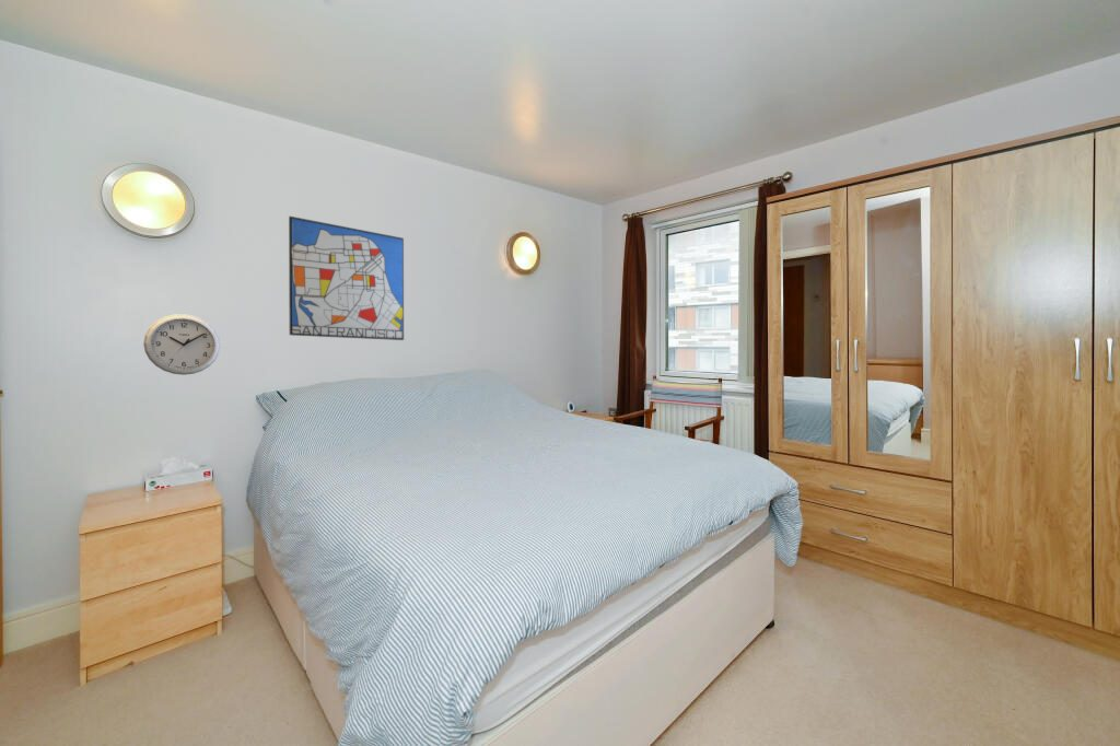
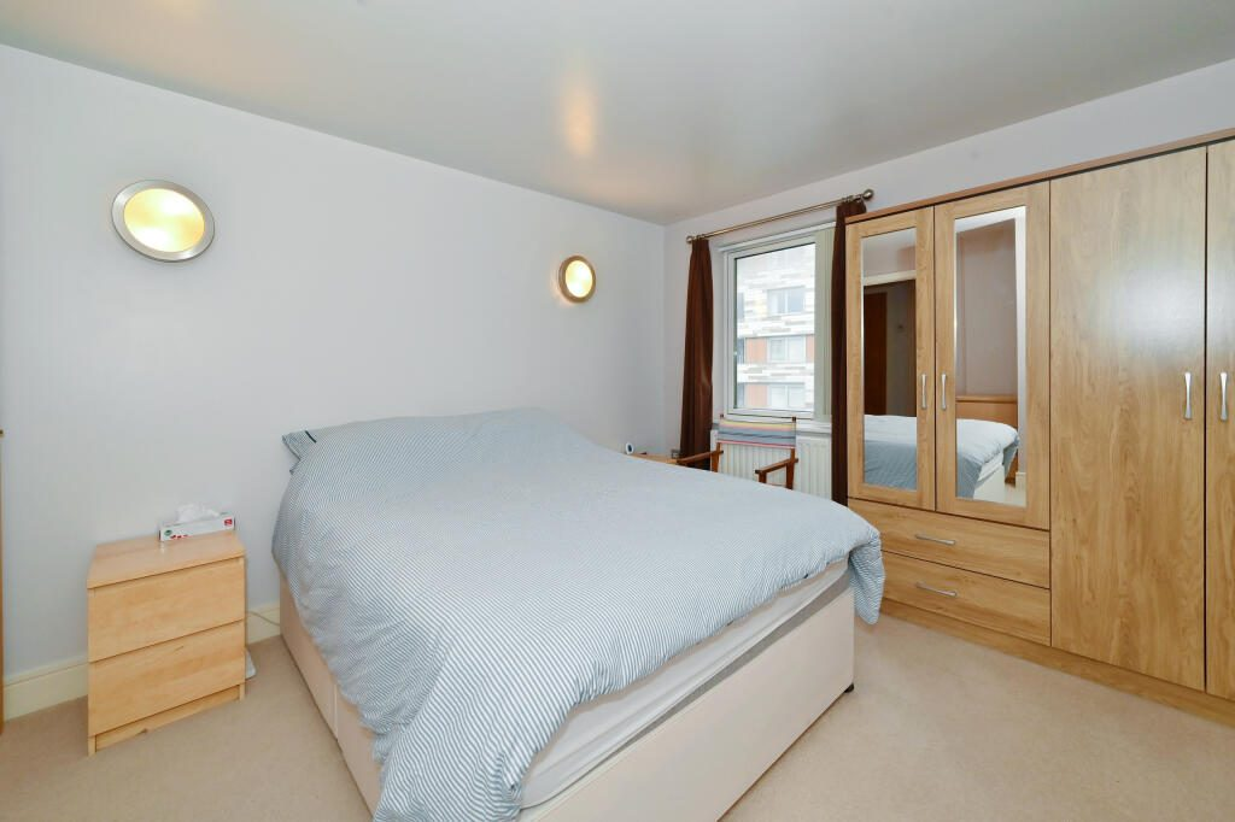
- wall clock (183, 343)
- wall art (350, 282)
